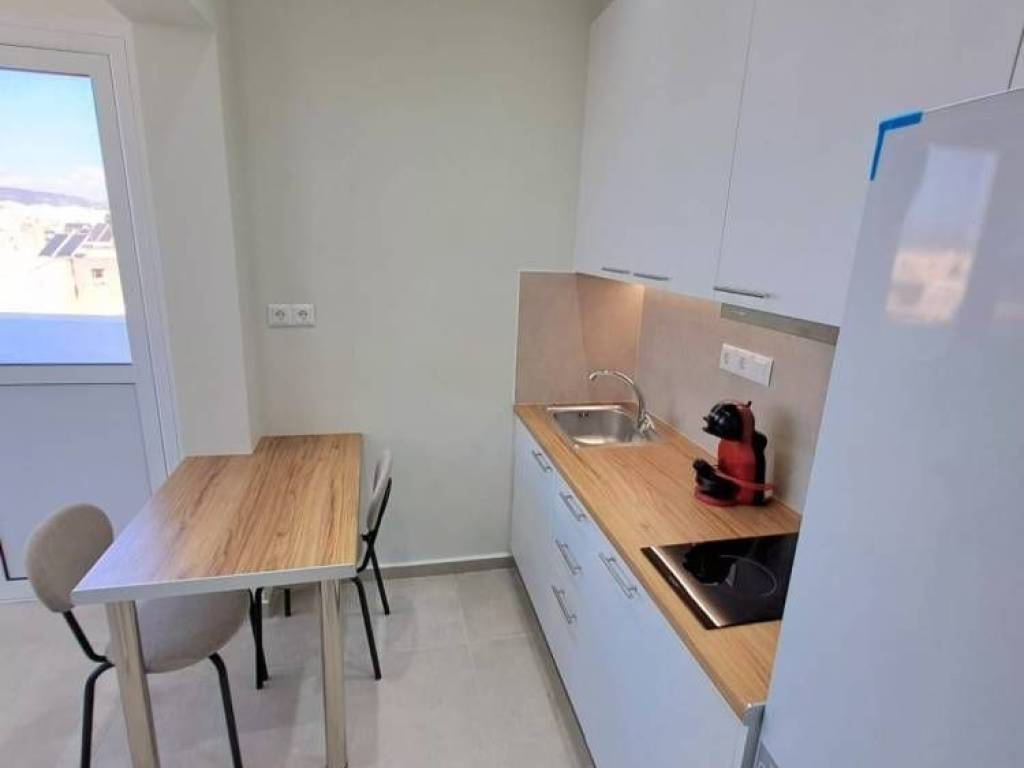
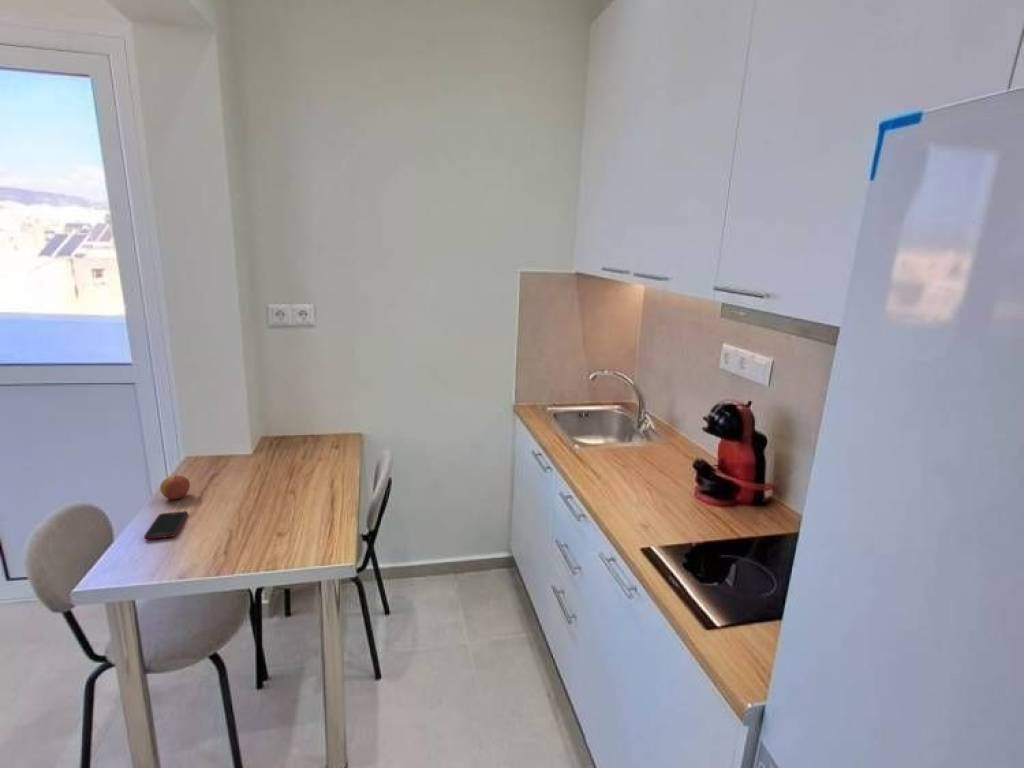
+ apple (175, 485)
+ cell phone (167, 524)
